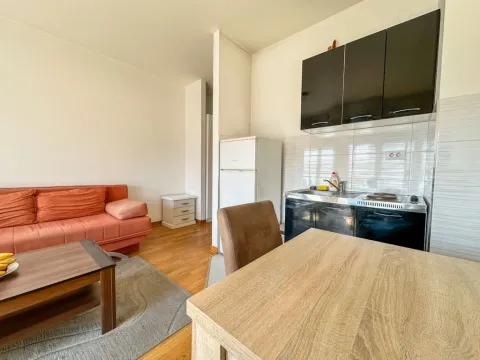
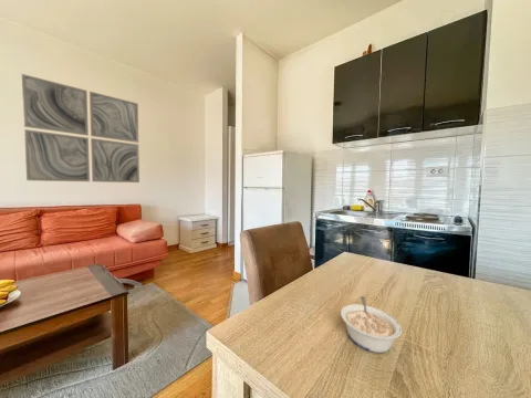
+ legume (366, 325)
+ wall art (91, 135)
